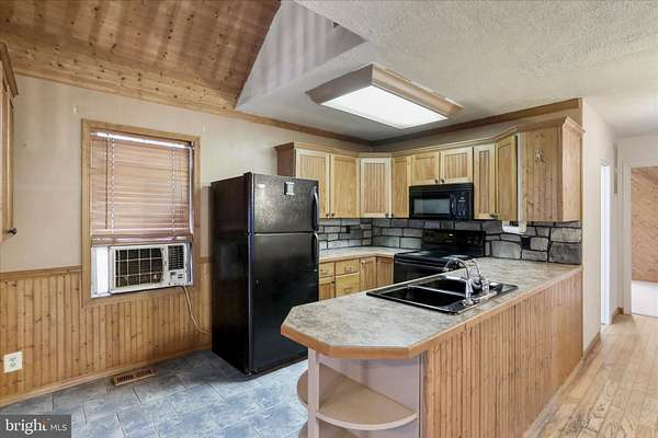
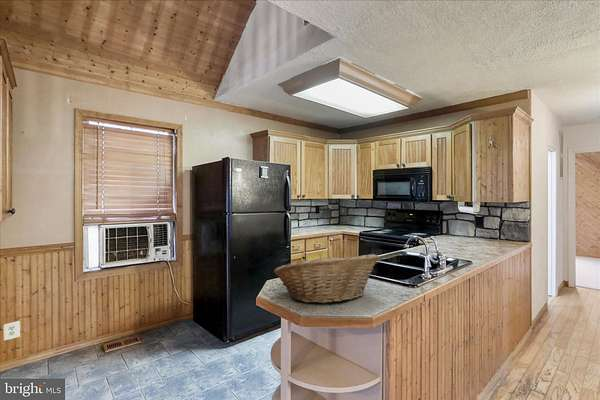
+ fruit basket (327, 273)
